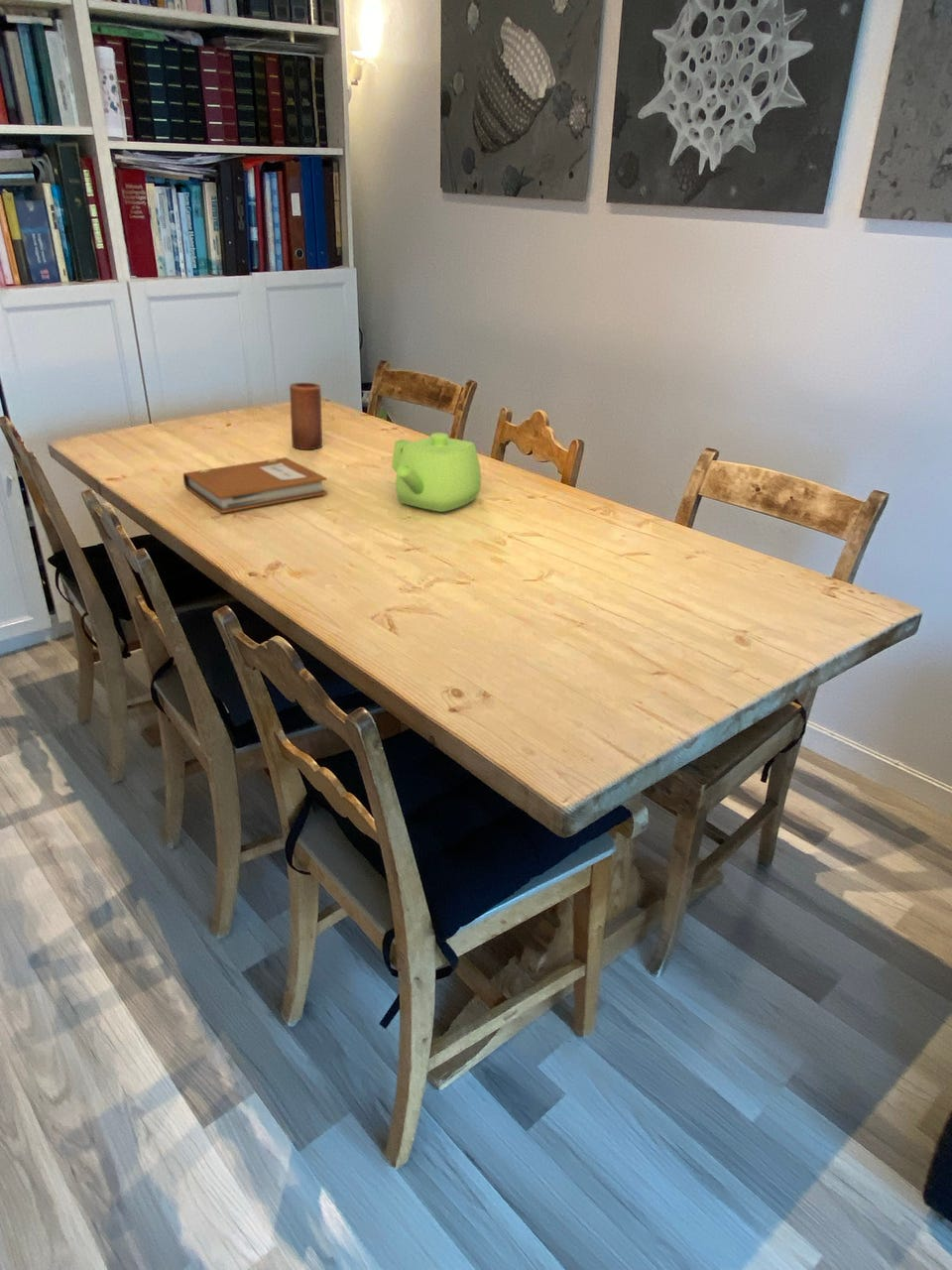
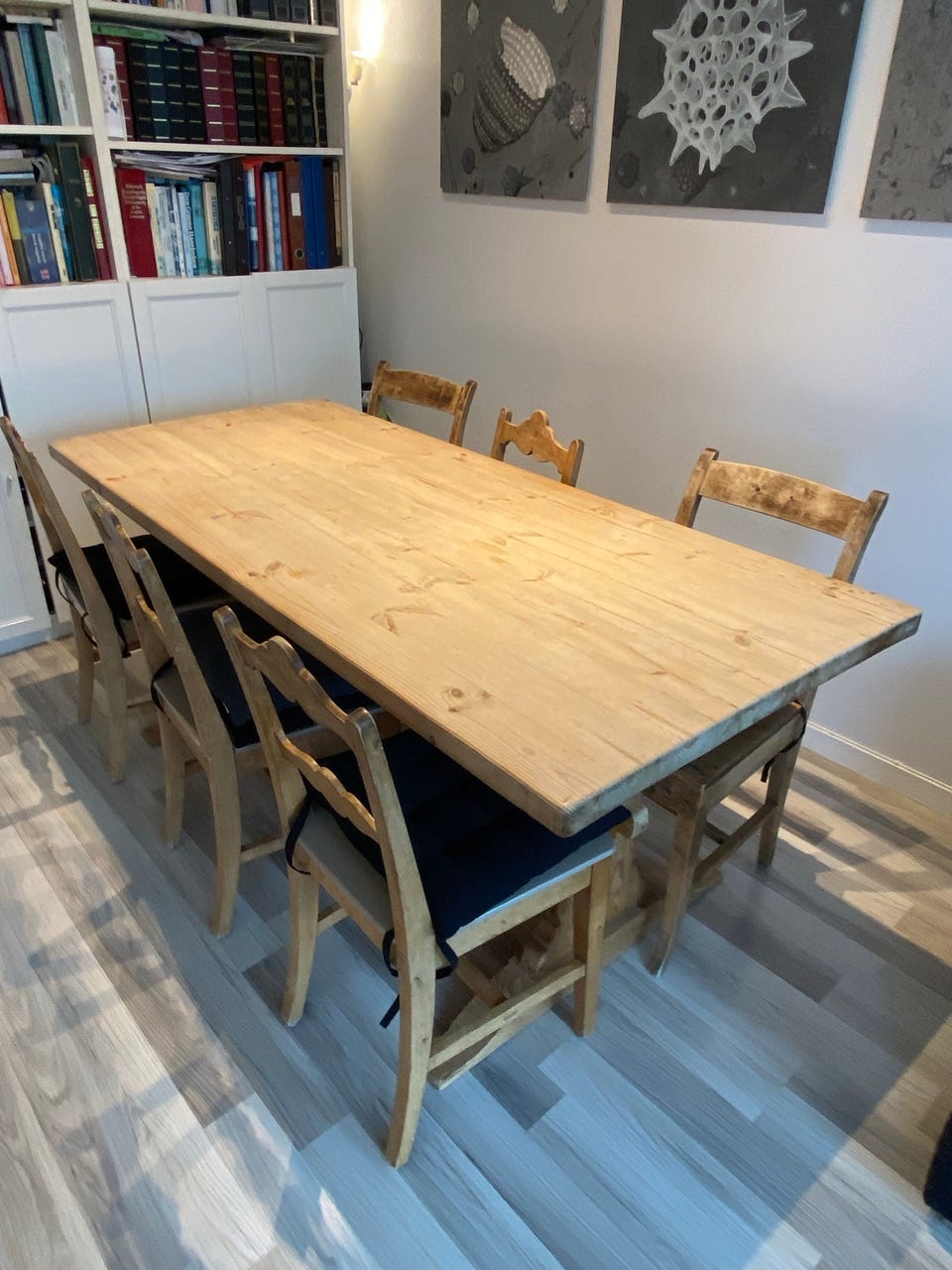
- notebook (257, 481)
- teapot (423, 469)
- candle (305, 416)
